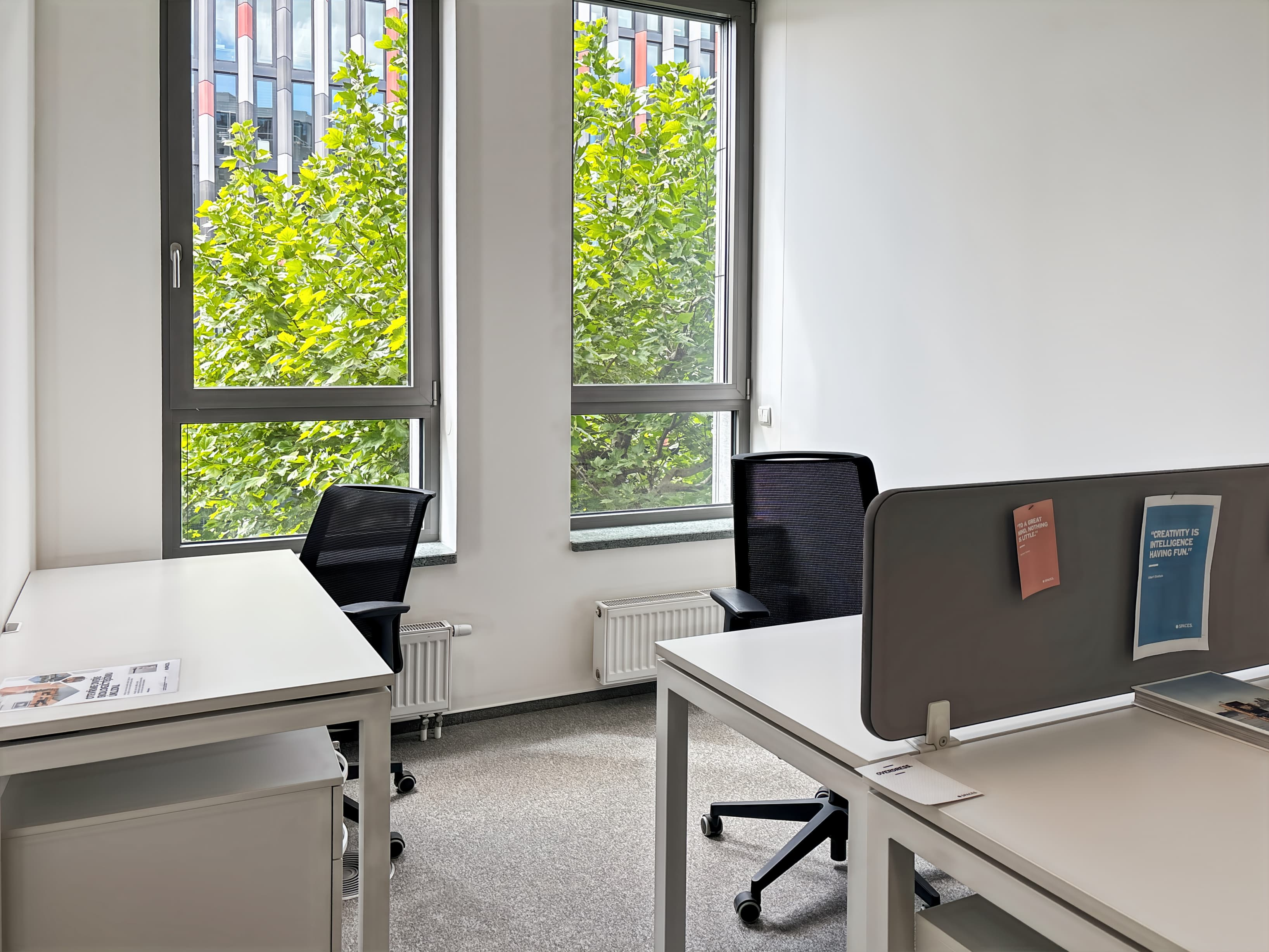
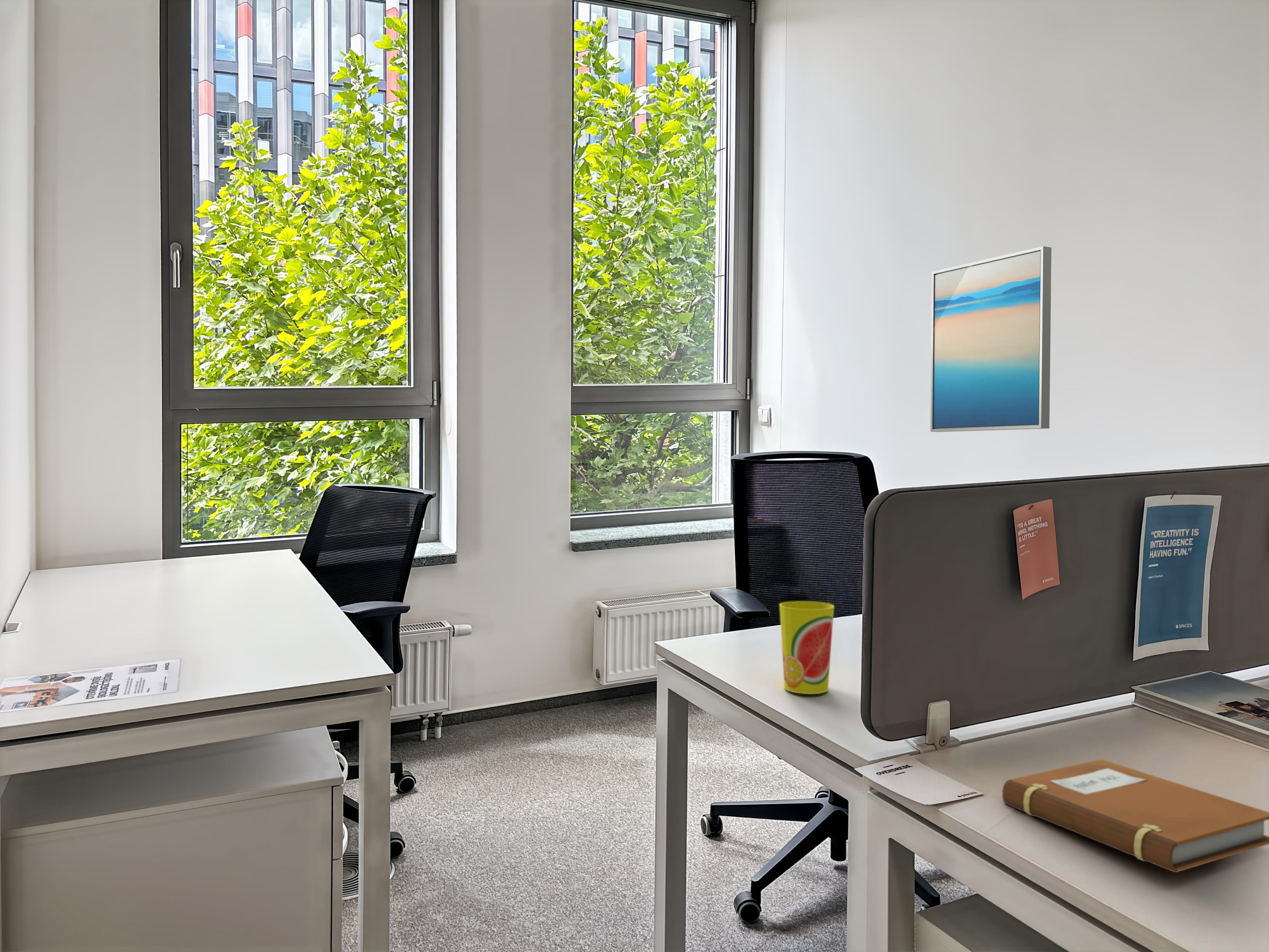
+ wall art (987, 345)
+ notebook (1127, 808)
+ cup (806, 647)
